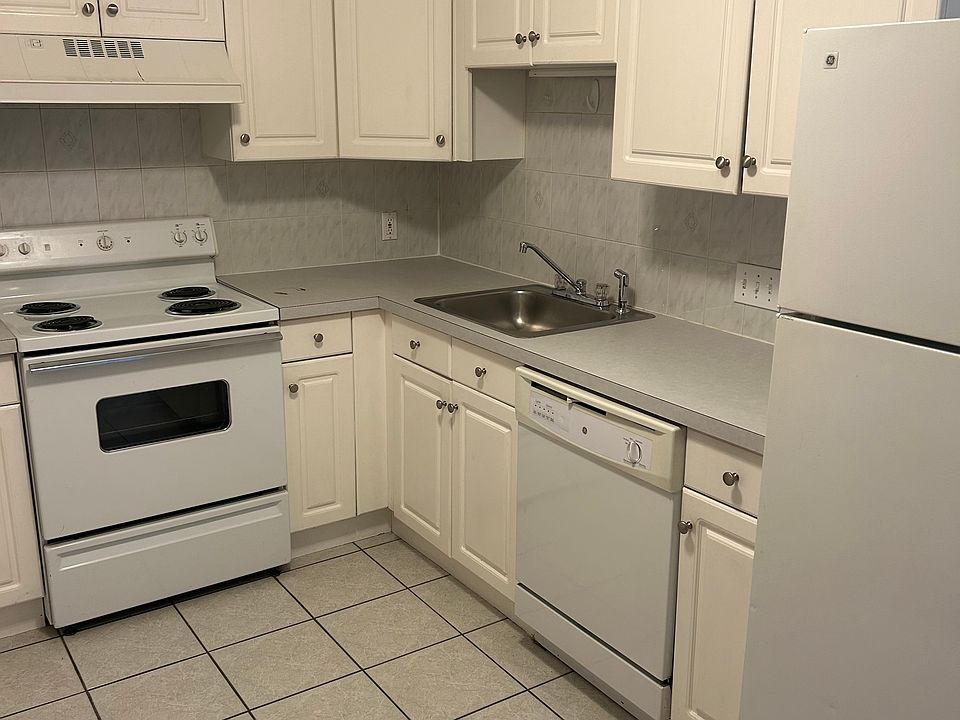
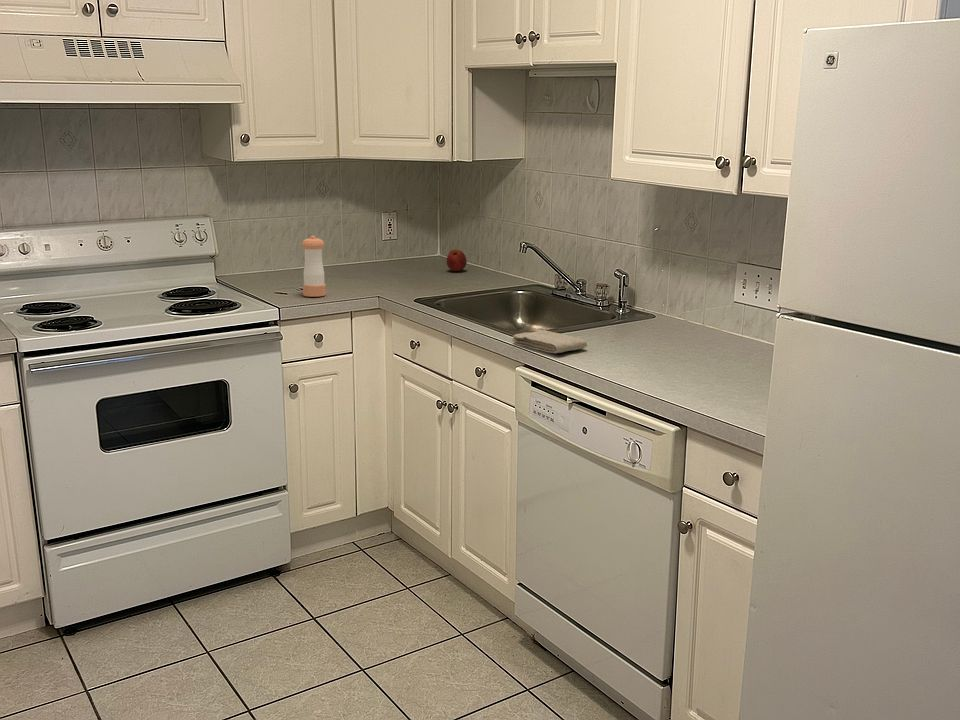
+ washcloth (548, 340)
+ apple (456, 260)
+ pepper shaker (313, 265)
